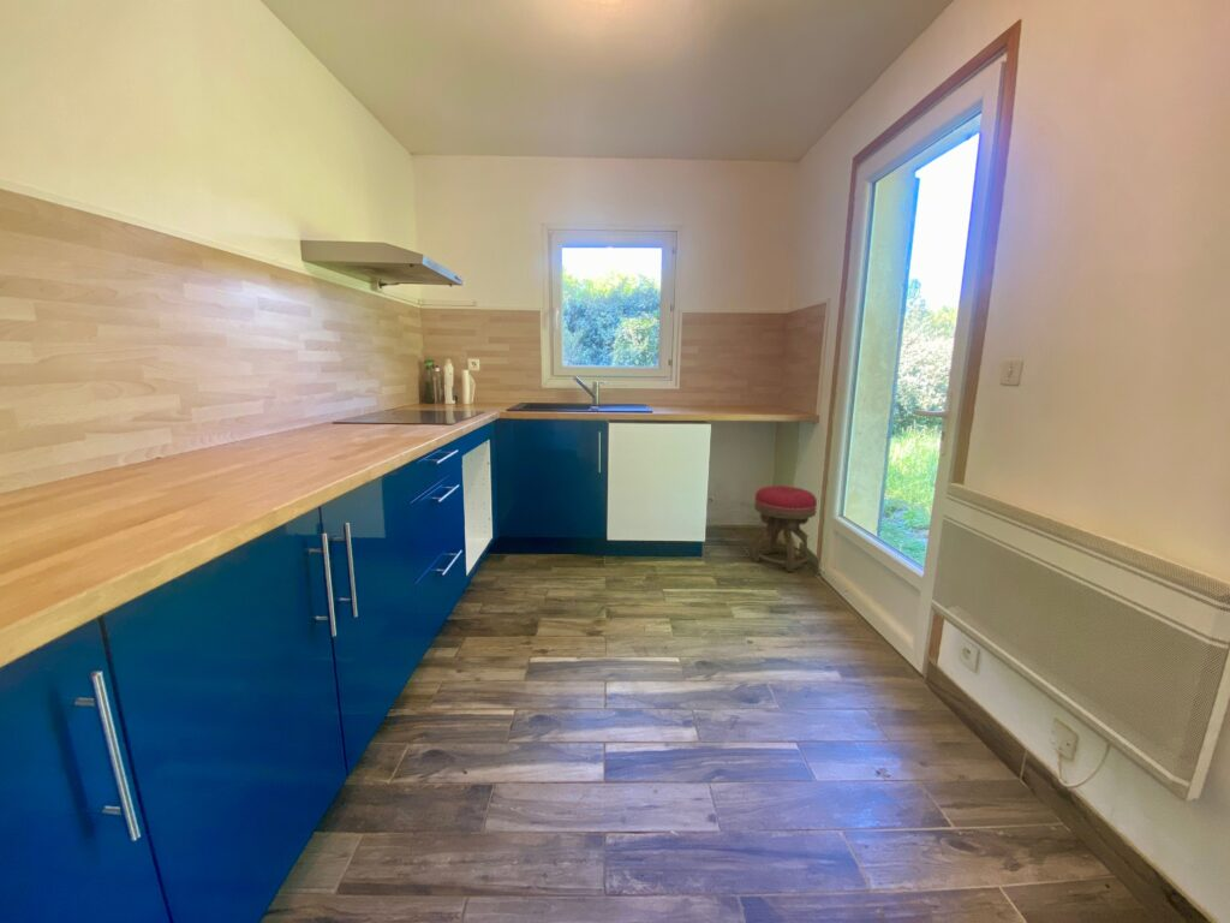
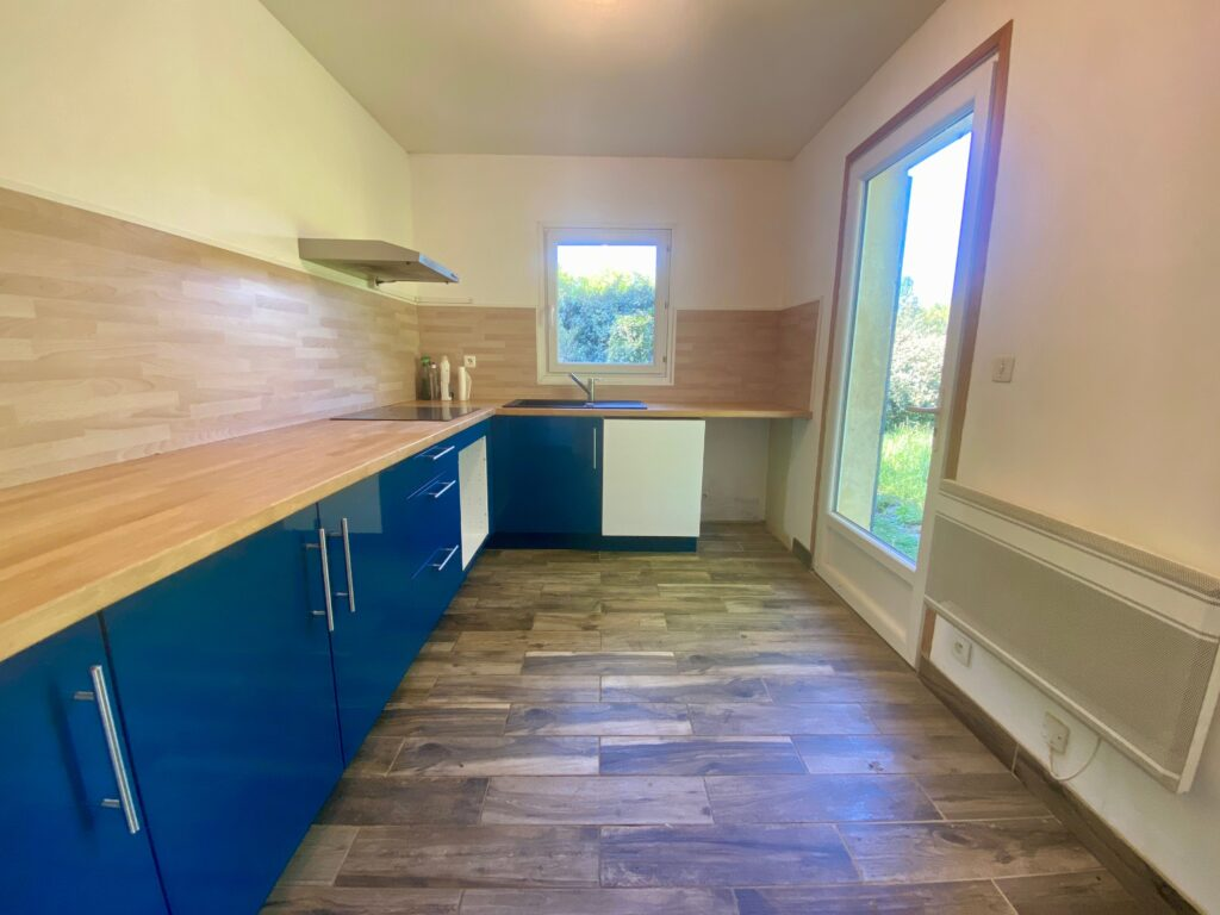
- stool (783, 525)
